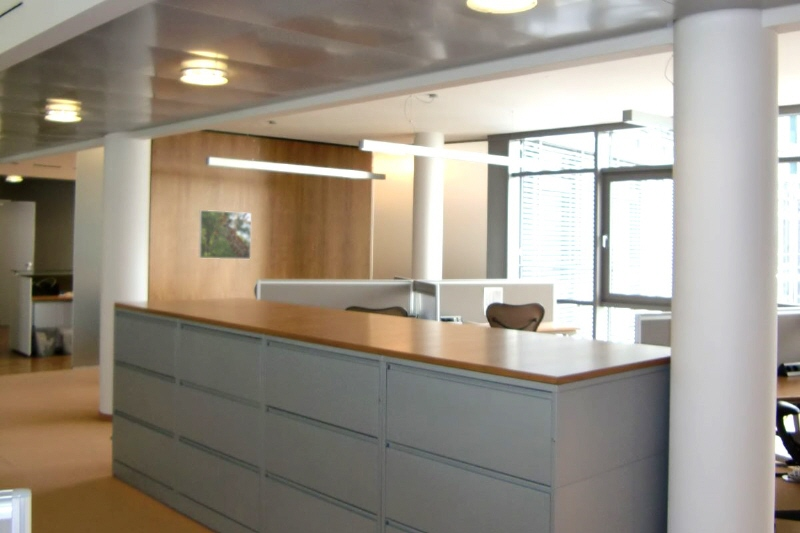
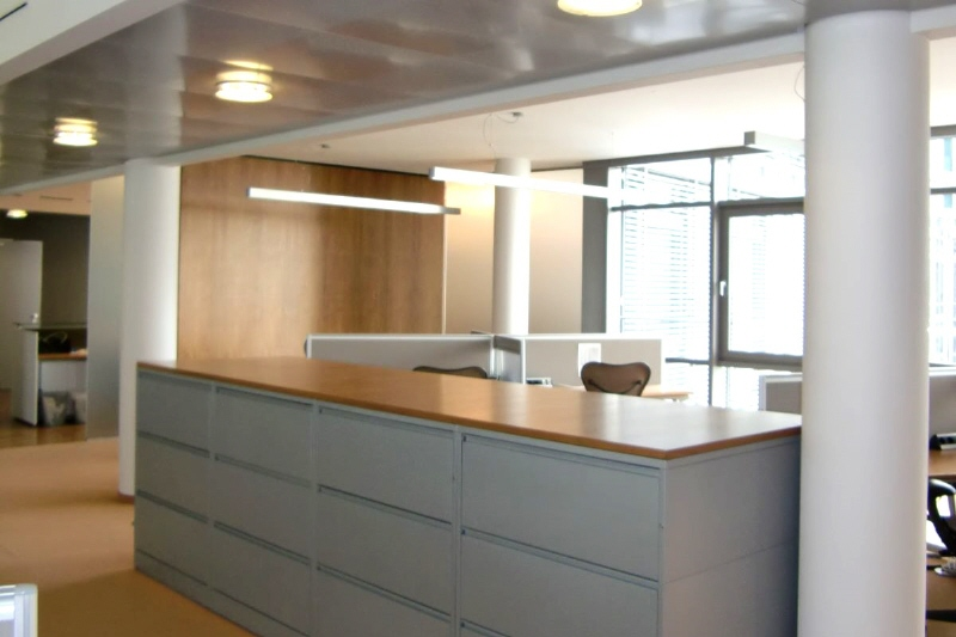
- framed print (225, 235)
